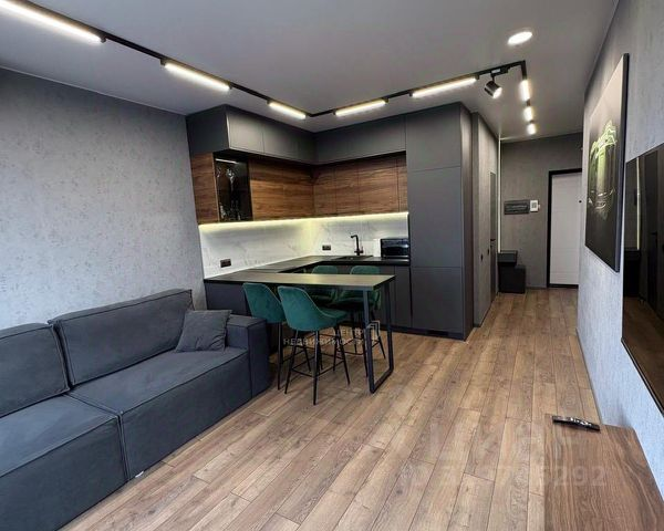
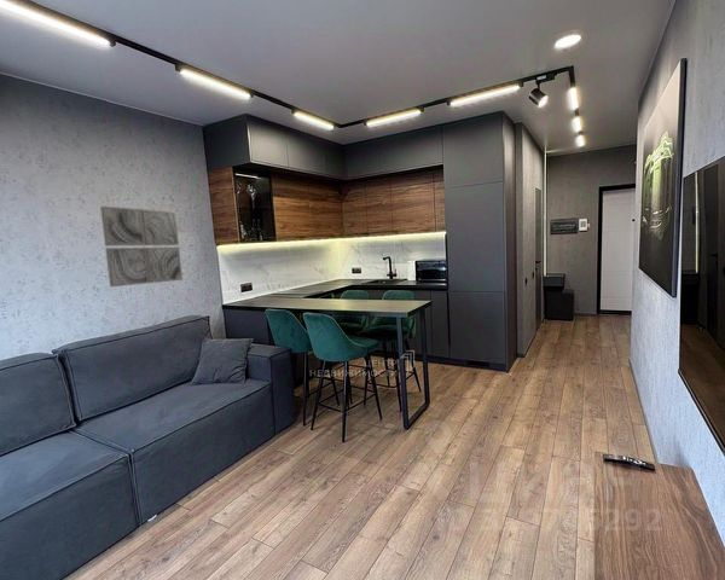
+ wall art (145, 248)
